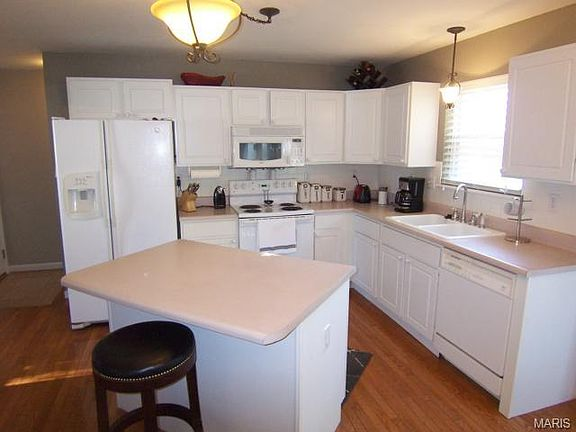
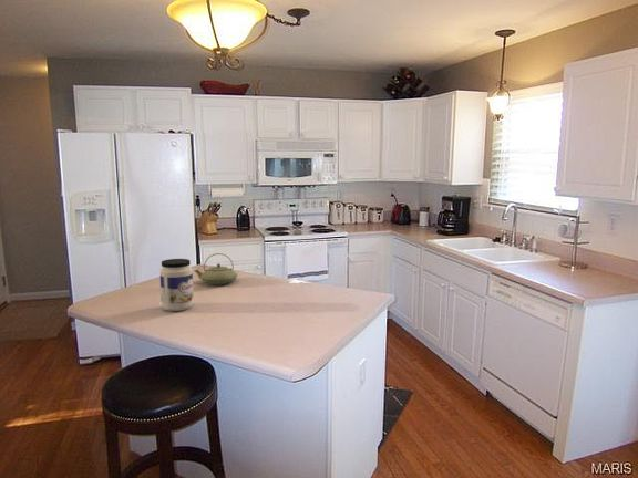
+ teapot (216, 268)
+ jar (176, 284)
